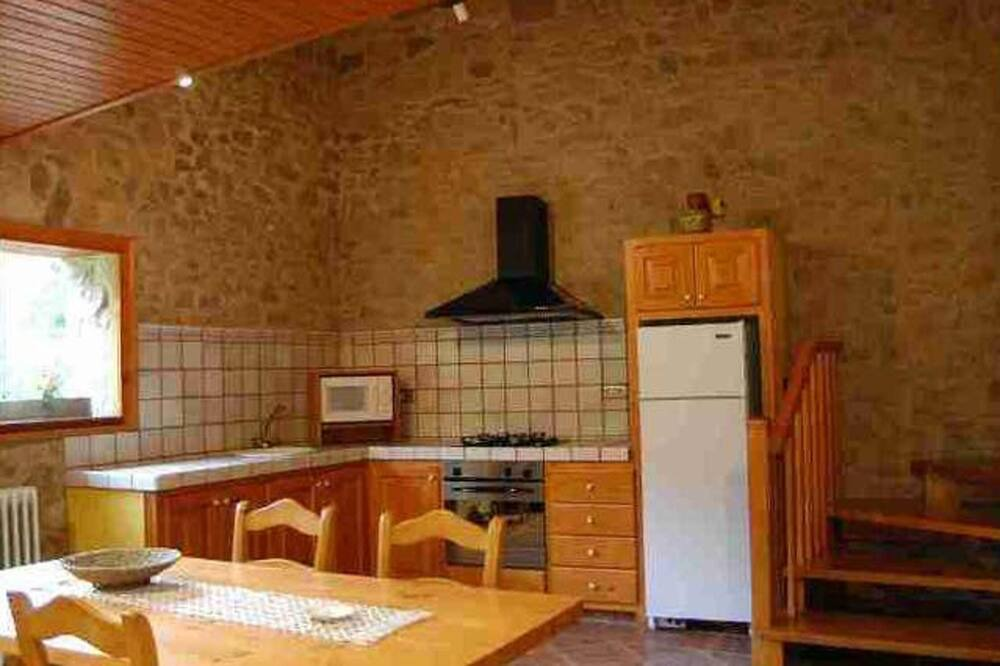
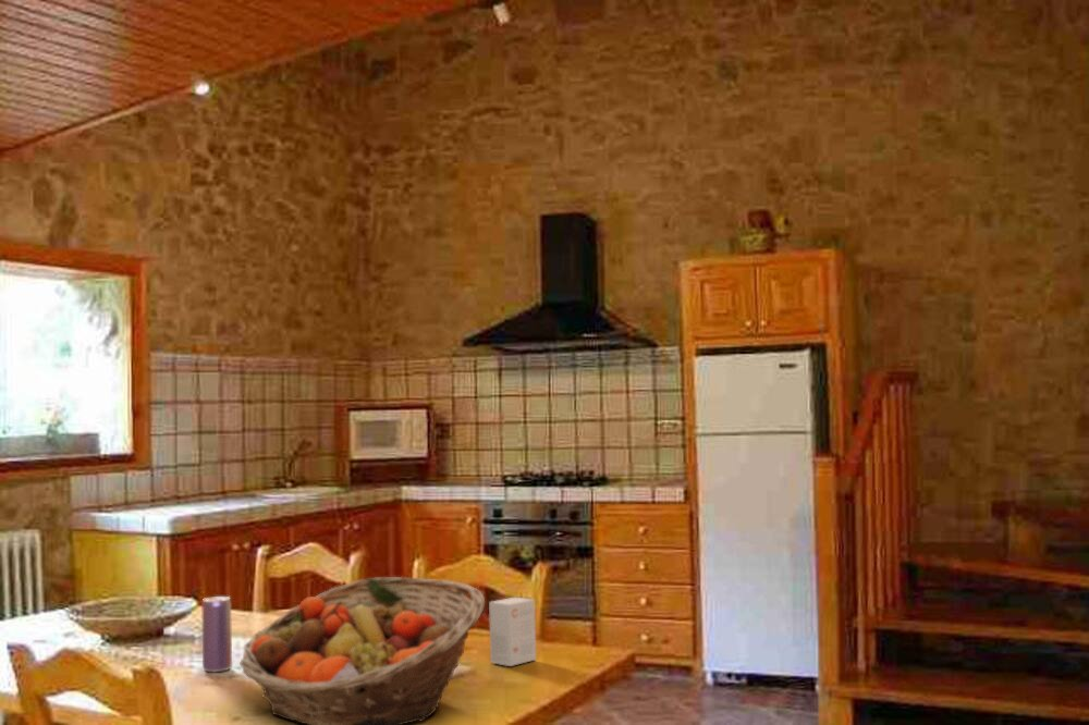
+ small box (512, 630)
+ beverage can (217, 634)
+ fruit basket (363, 647)
